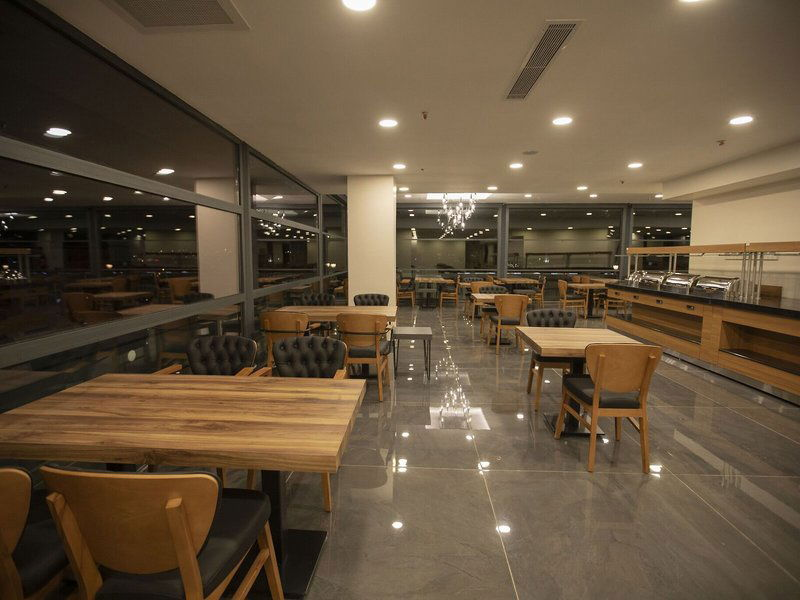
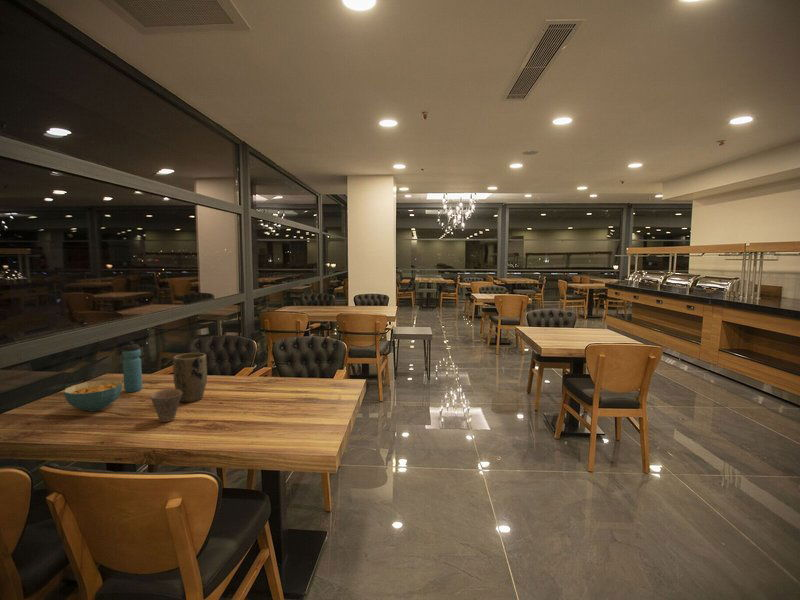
+ cereal bowl (94, 397)
+ cup (166, 406)
+ plant pot (190, 377)
+ water bottle (132, 366)
